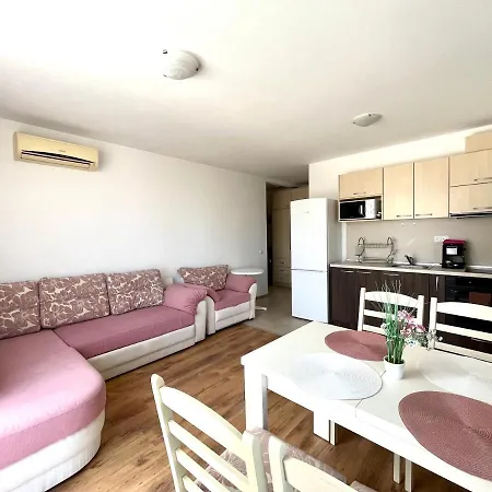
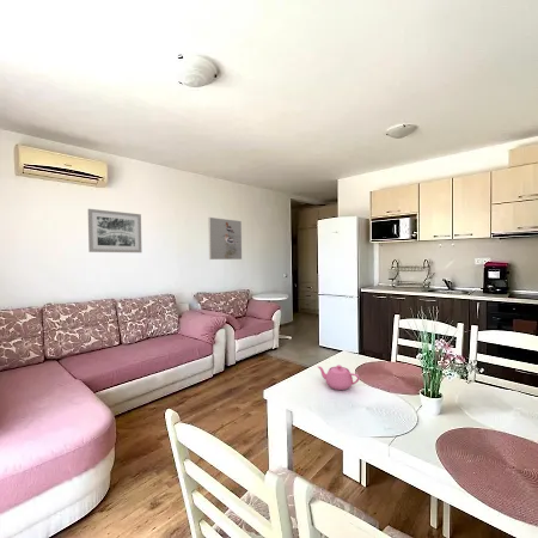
+ wall art (116, 232)
+ teapot (337, 375)
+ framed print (226, 239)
